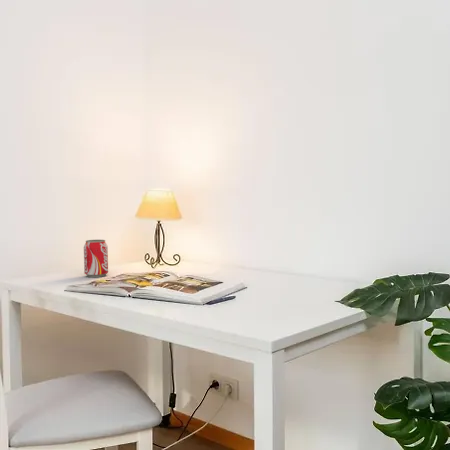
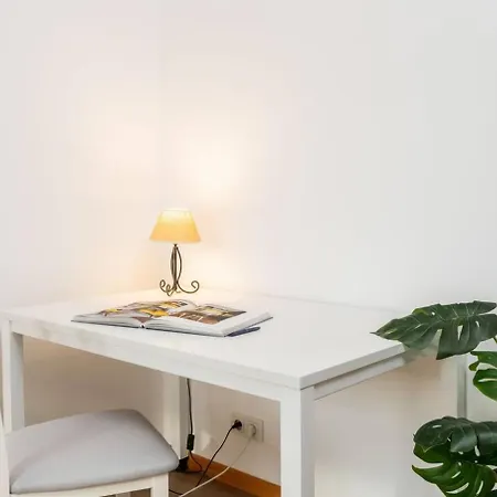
- beverage can (96, 258)
